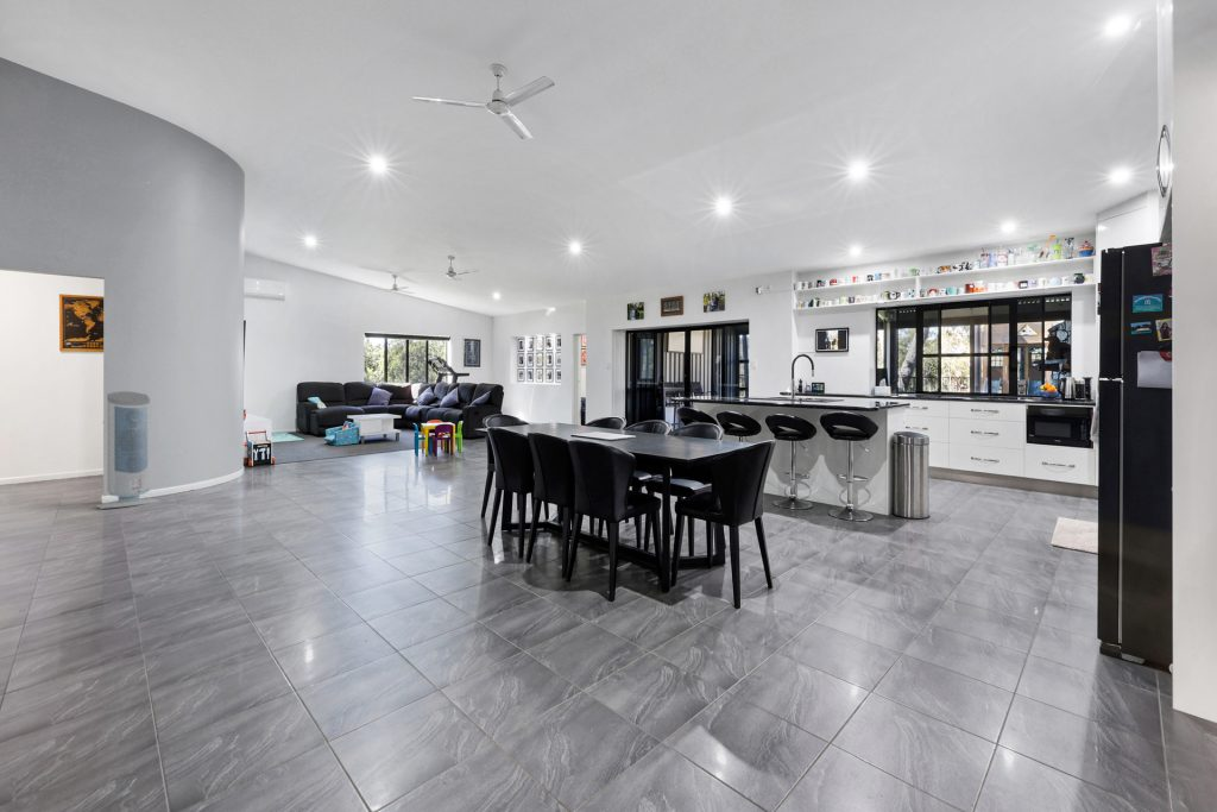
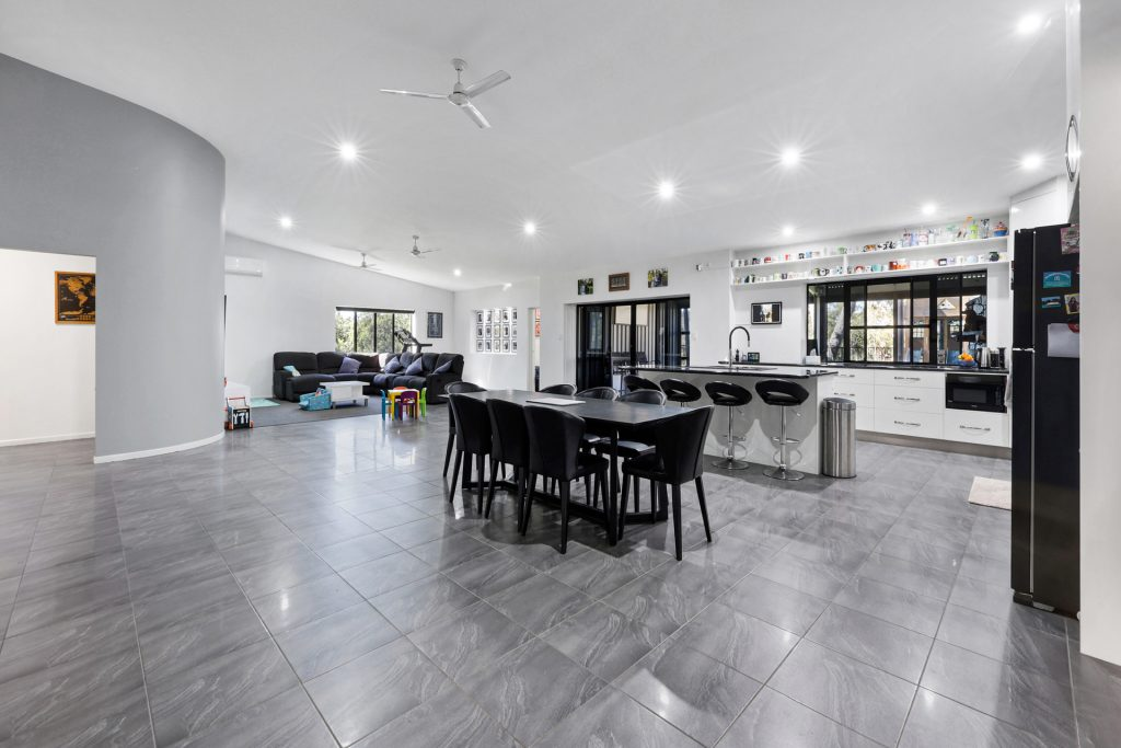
- air purifier (128, 447)
